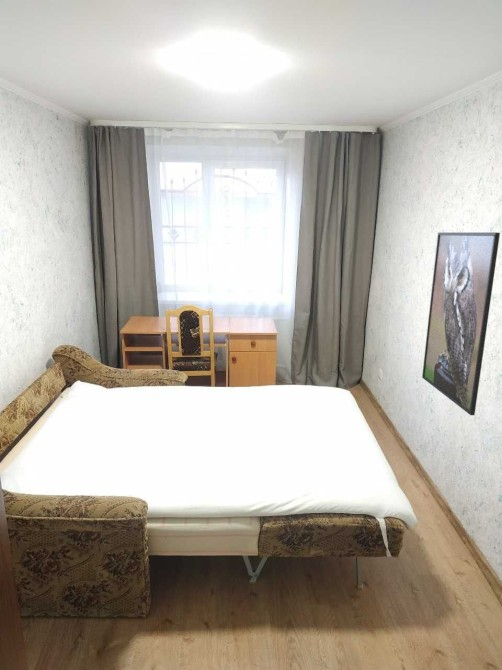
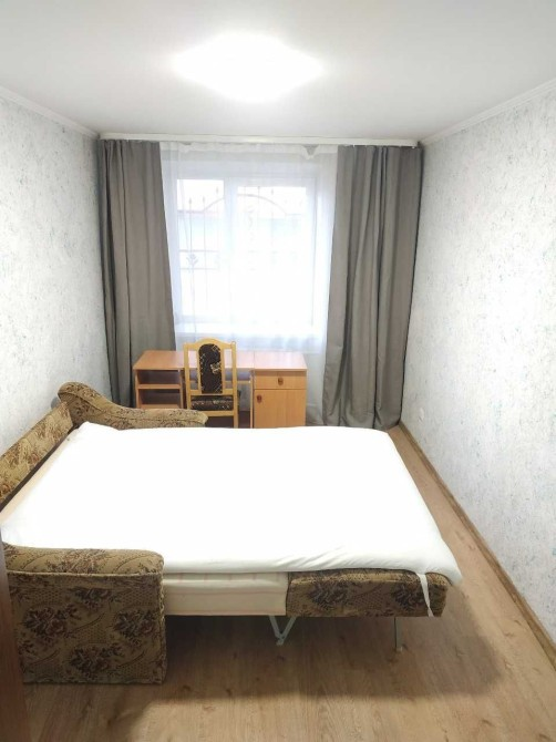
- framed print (454, 316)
